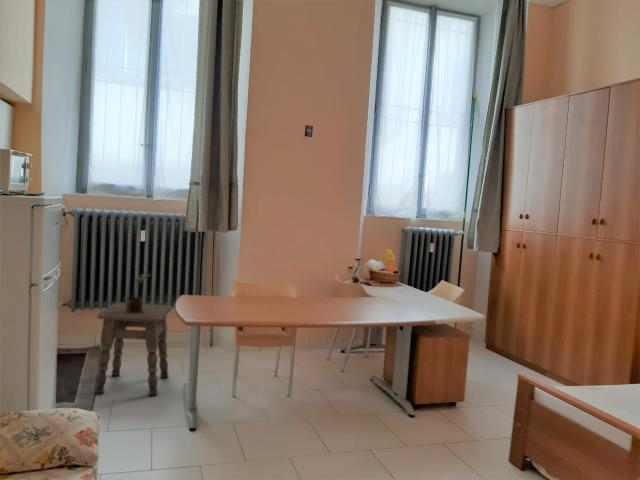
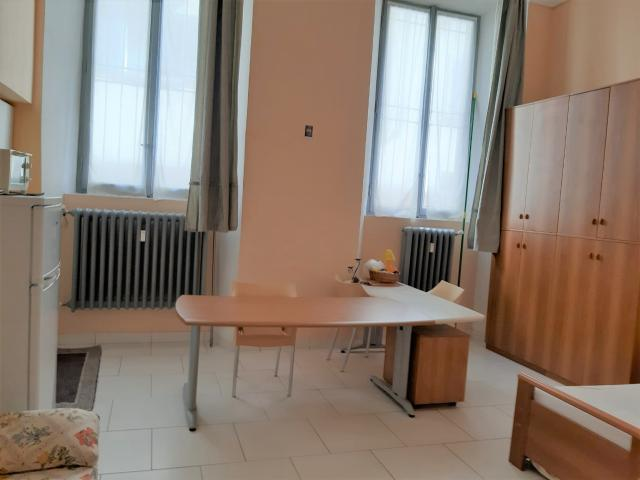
- side table (135, 338)
- potted plant (135, 290)
